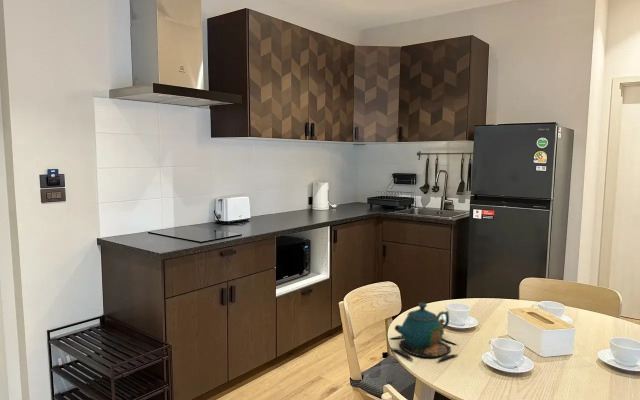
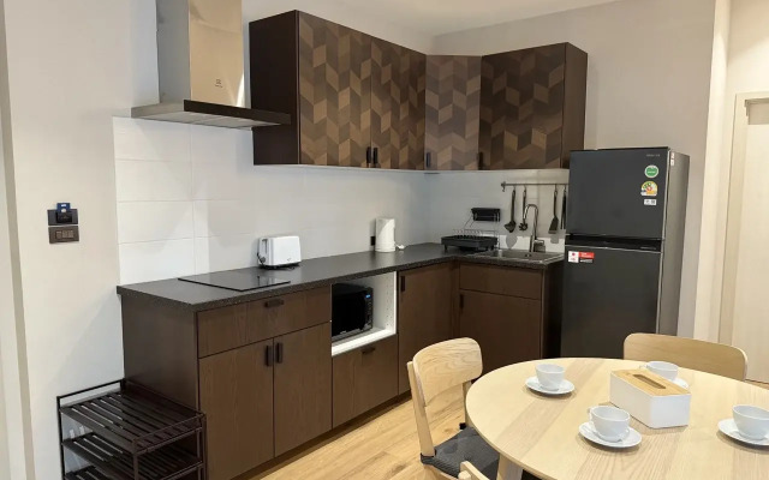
- teapot (425, 325)
